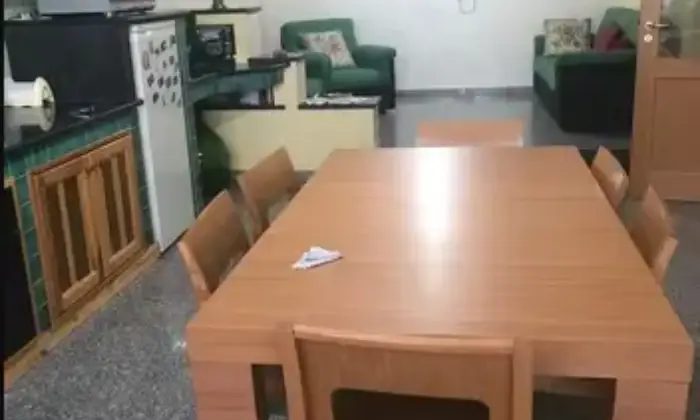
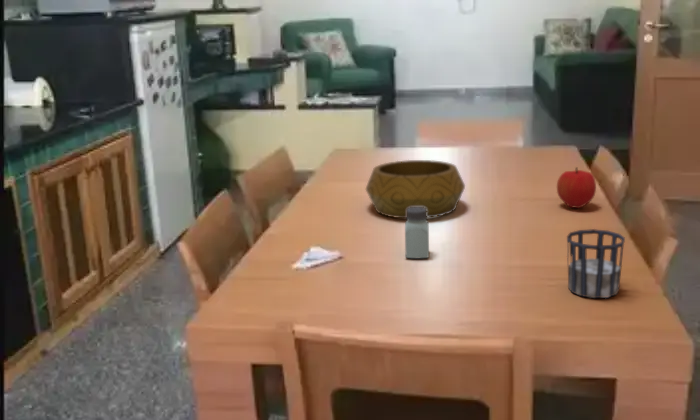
+ cup (594, 263)
+ saltshaker (417, 232)
+ decorative bowl (415, 188)
+ fruit (576, 187)
